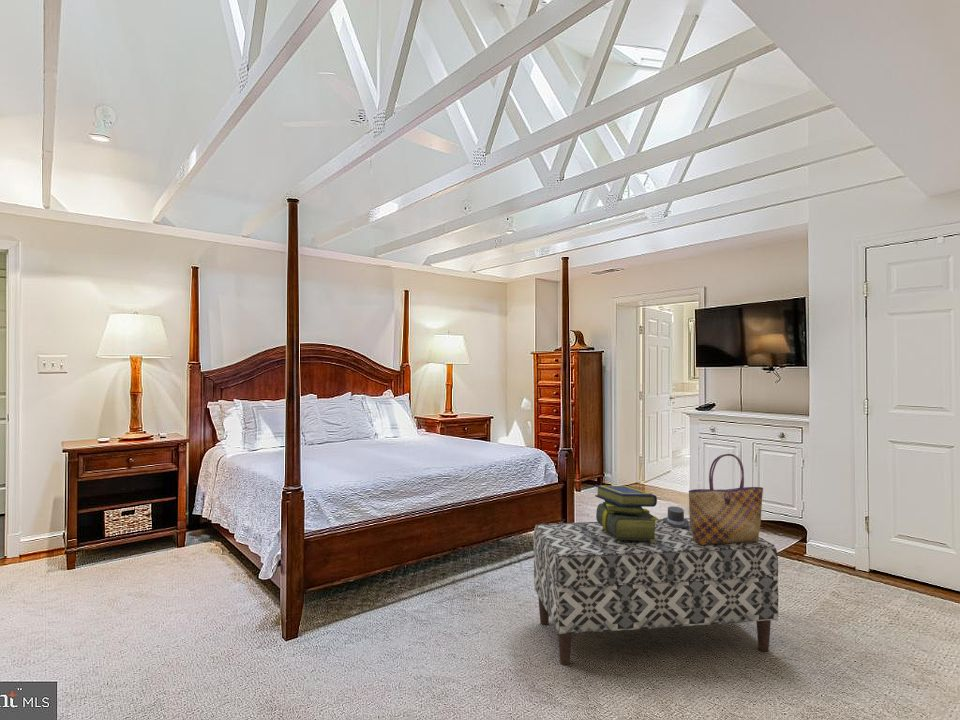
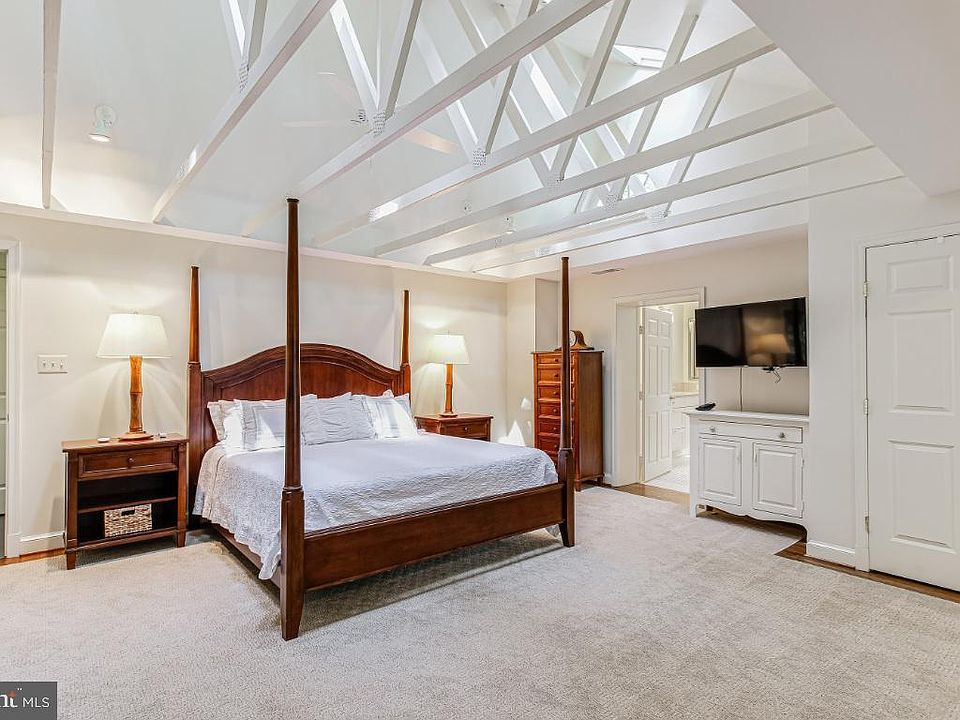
- top hat (675, 516)
- bench (648, 584)
- stack of books (622, 511)
- tote bag (725, 496)
